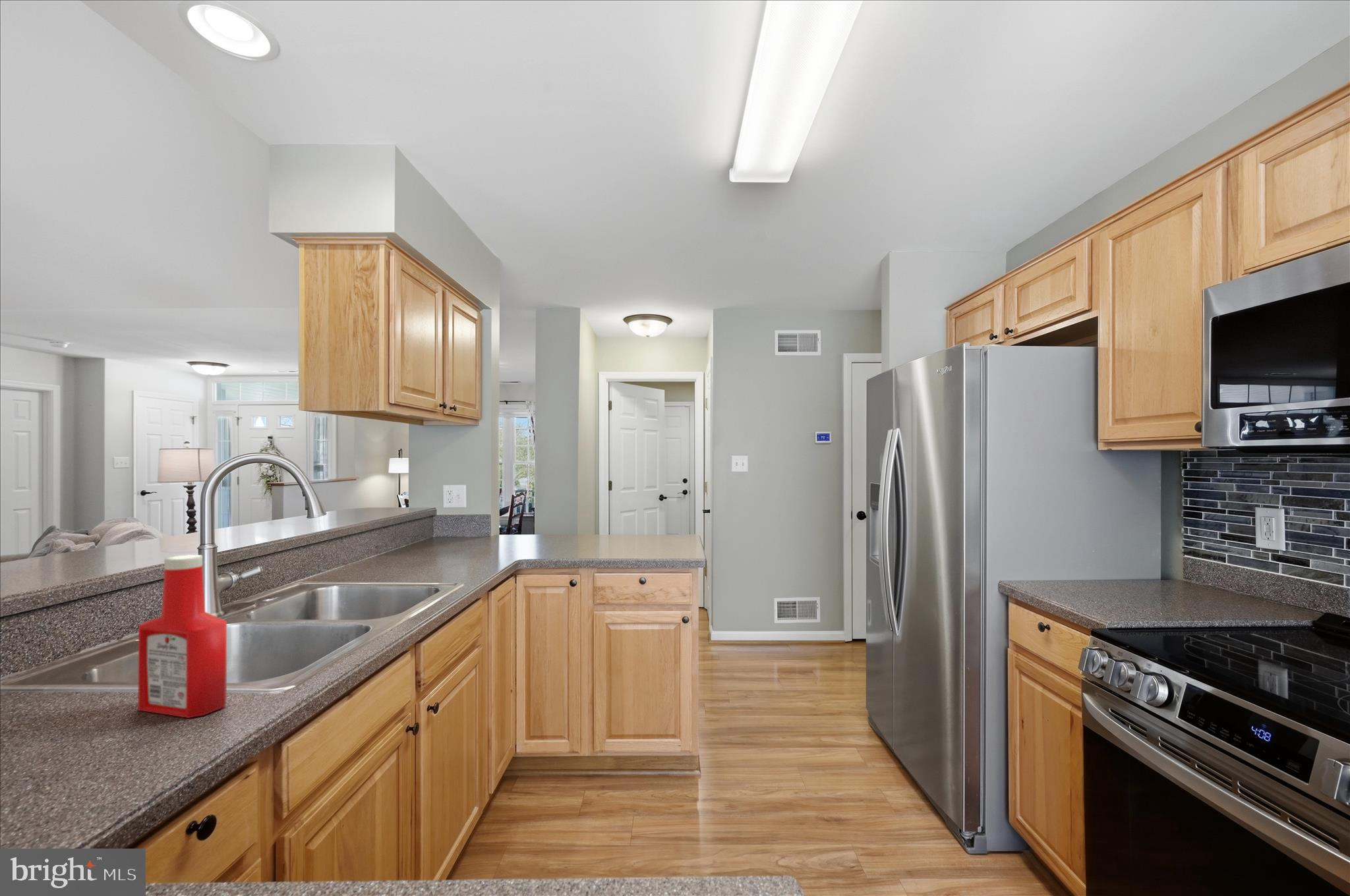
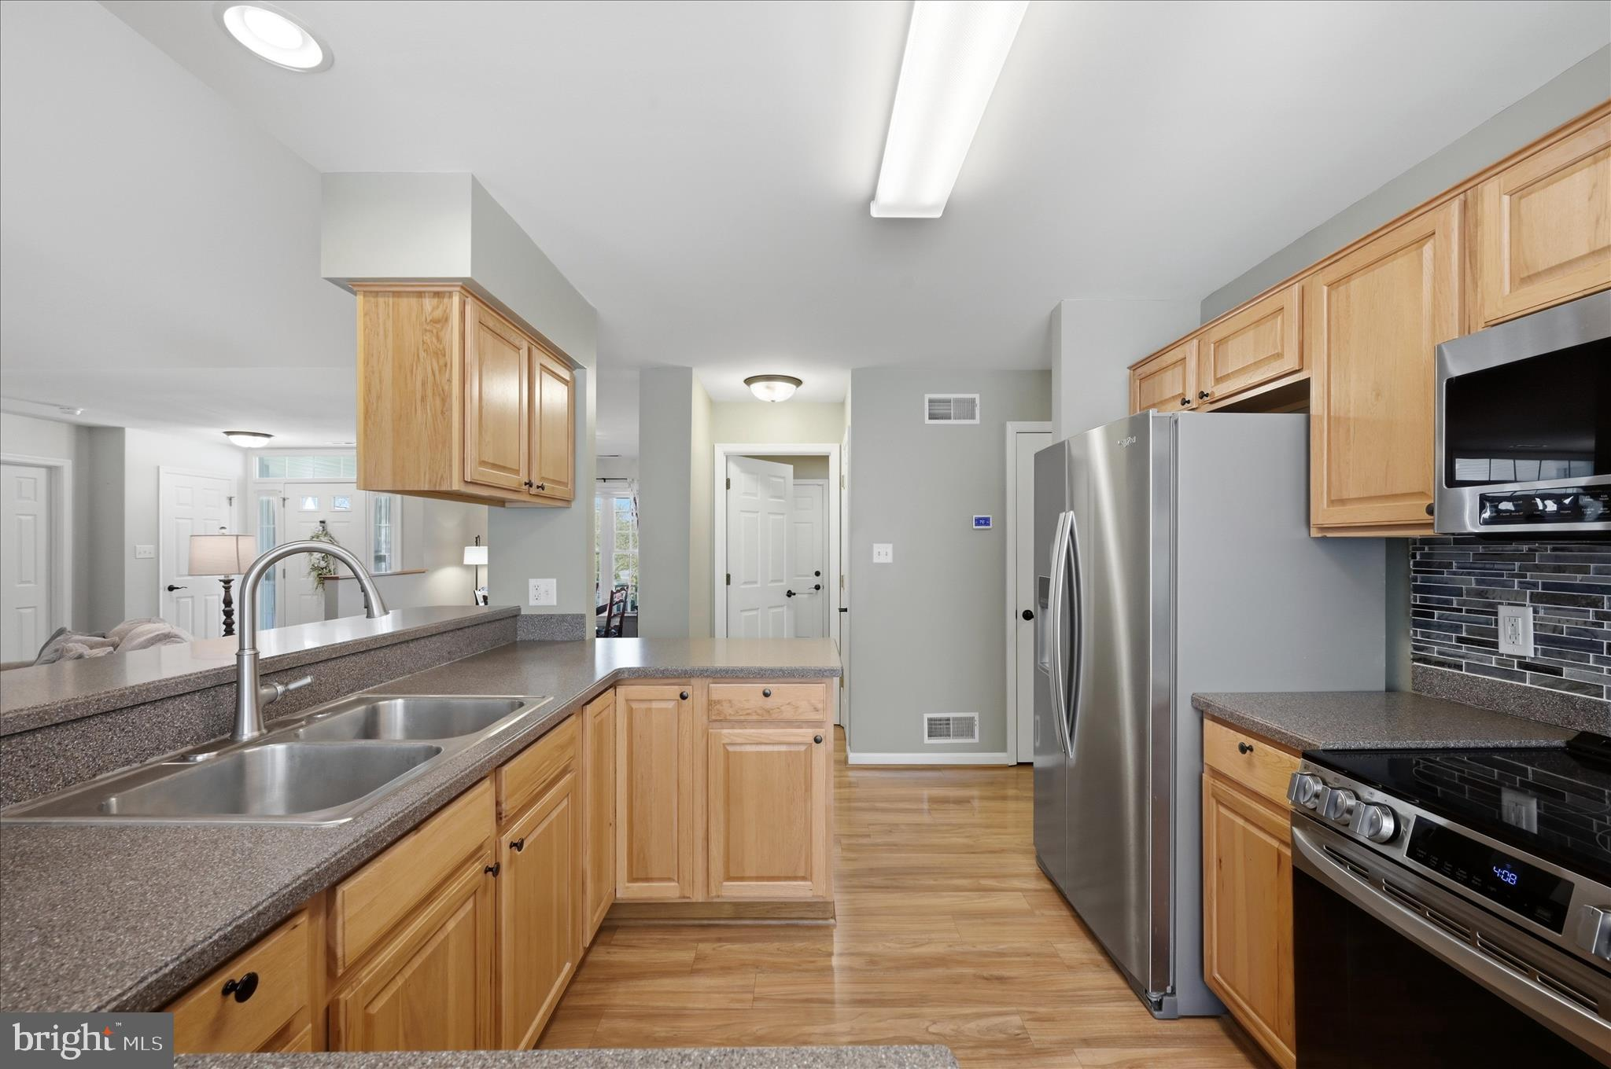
- soap bottle (183, 631)
